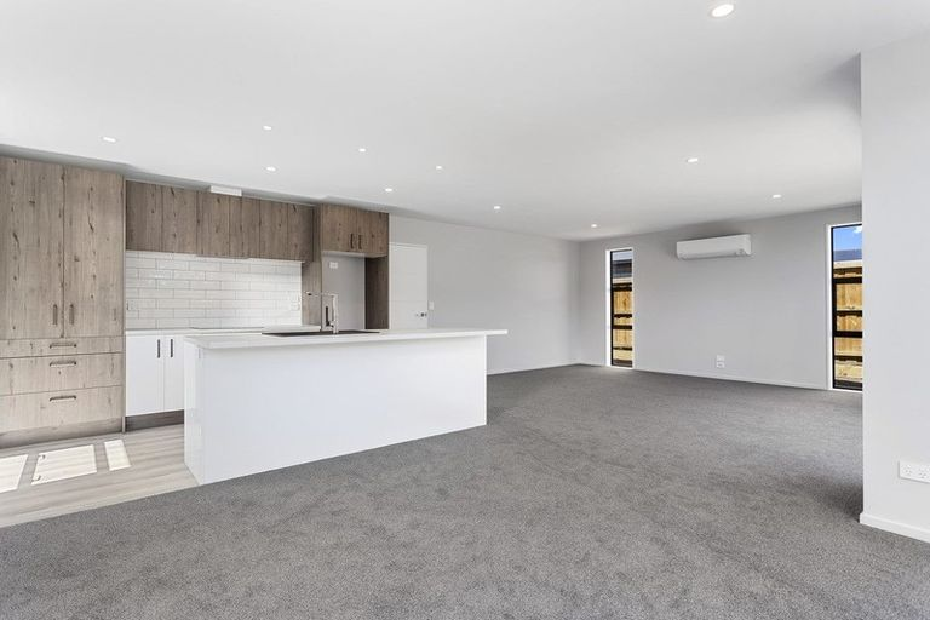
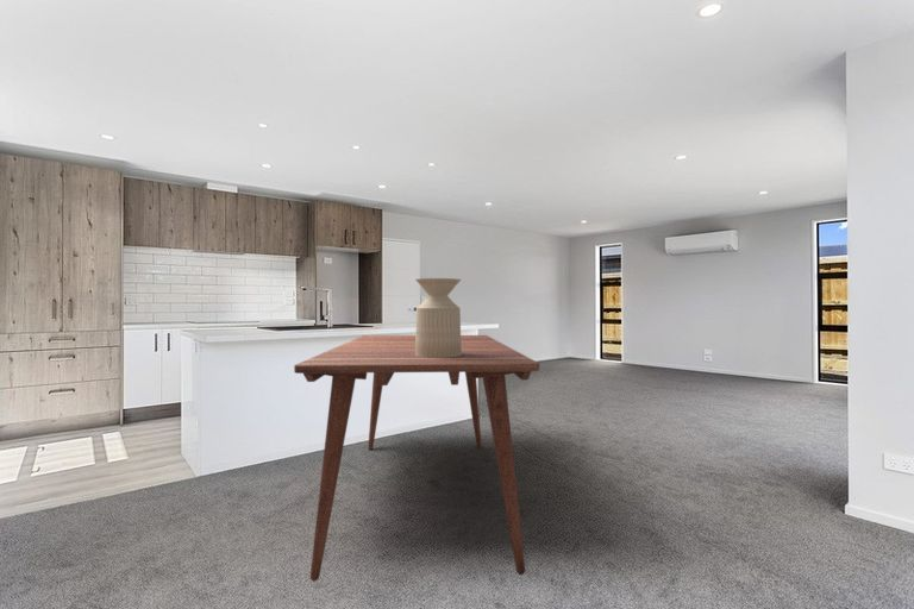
+ side table (438, 316)
+ dining table (451, 384)
